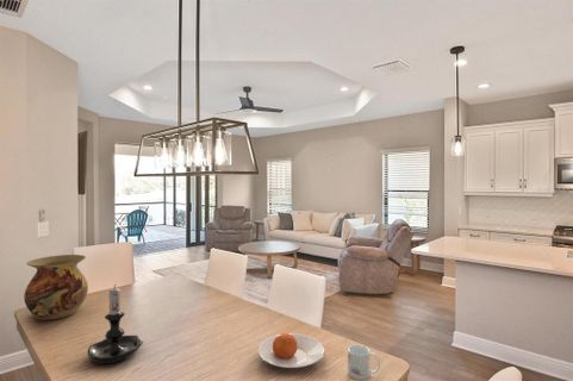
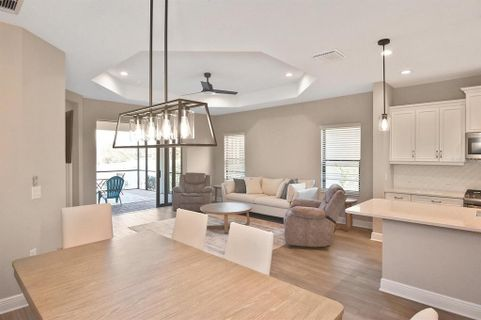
- vase (57, 286)
- mug (363, 362)
- plate (291, 346)
- candle holder (116, 318)
